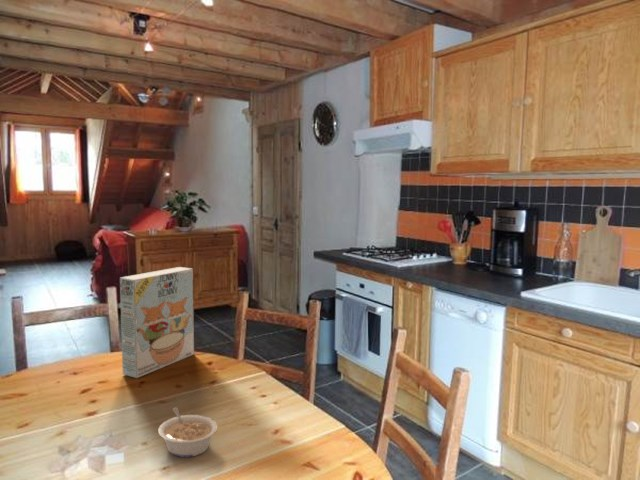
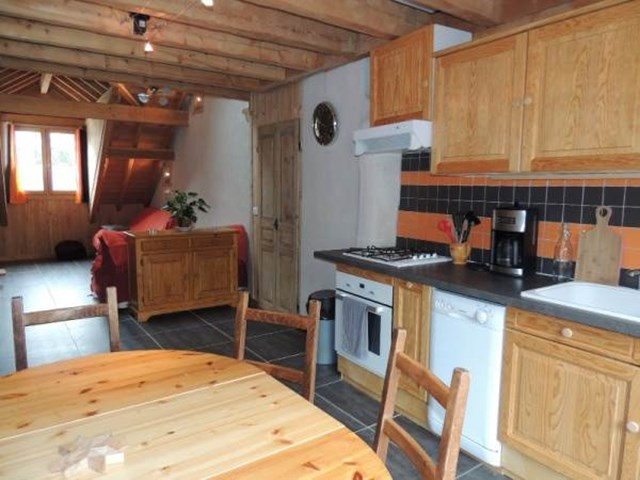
- legume (186, 434)
- cereal box (159, 318)
